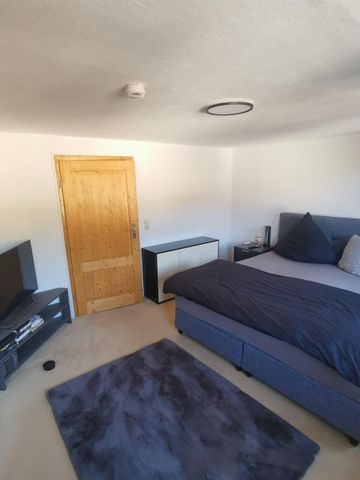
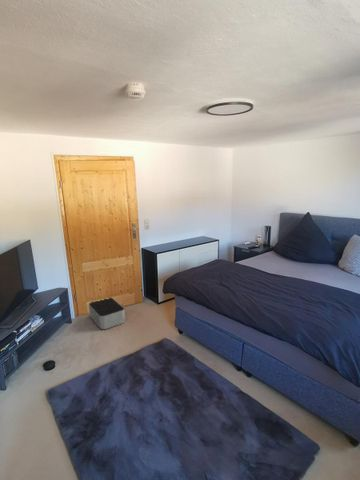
+ storage bin (106, 312)
